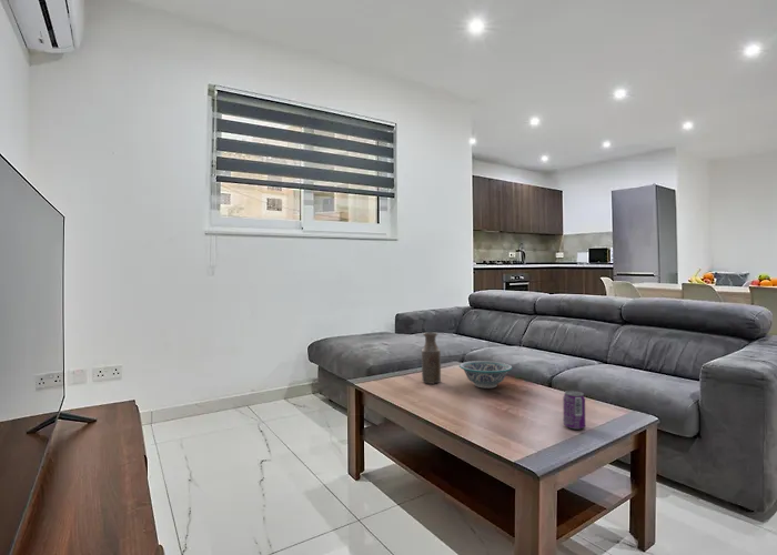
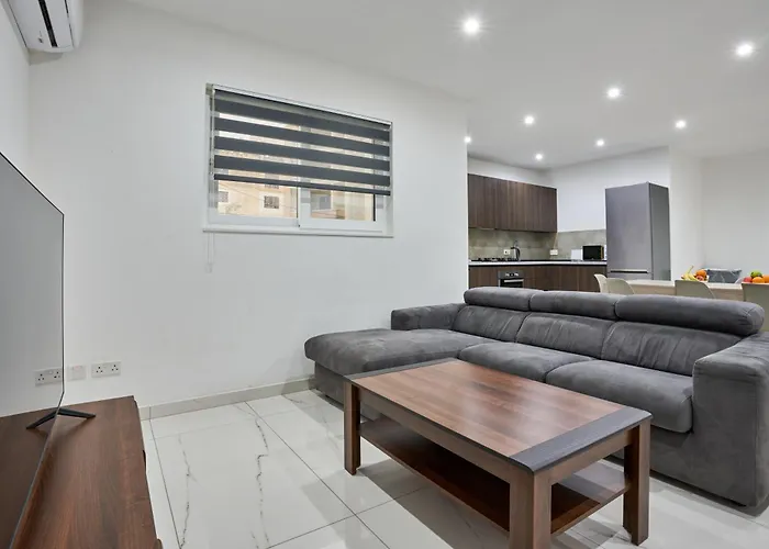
- beverage can (574, 410)
- bottle (431, 356)
- bowl (485, 375)
